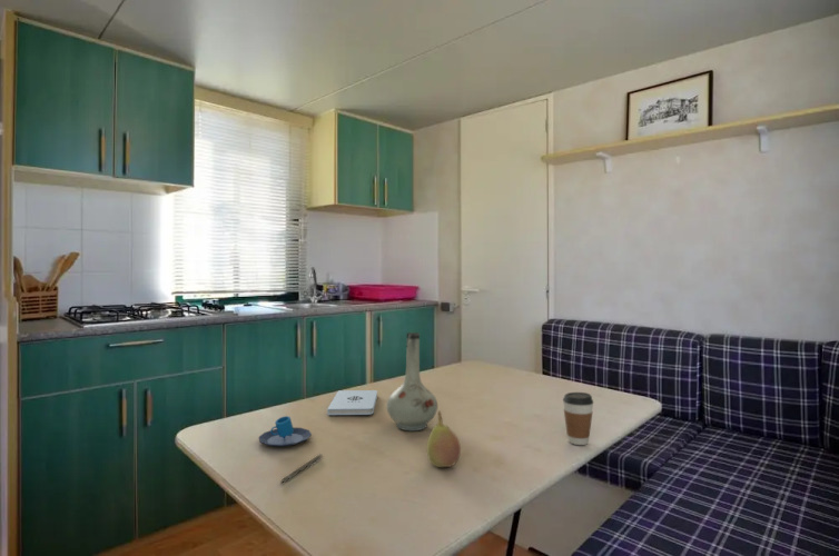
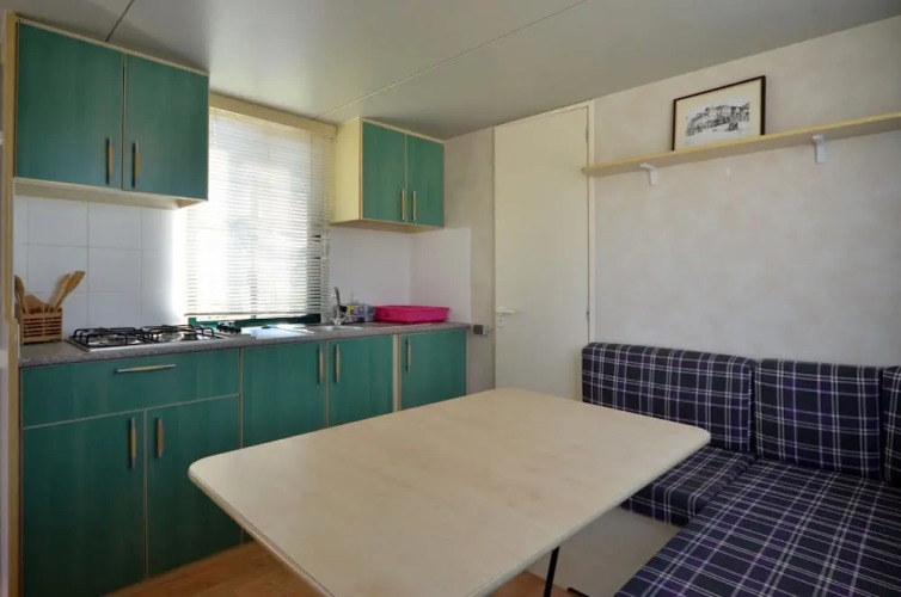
- fruit (443, 438)
- mug (285, 428)
- vase (412, 379)
- notepad (354, 401)
- pen (302, 468)
- coffee cup (578, 418)
